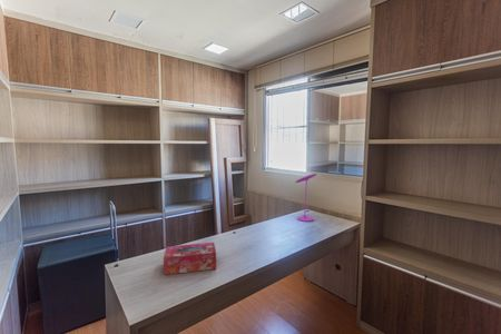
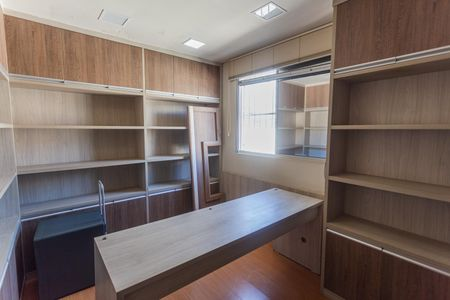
- desk lamp (305, 196)
- tissue box (190, 257)
